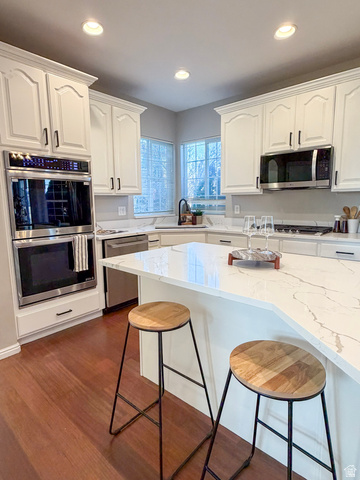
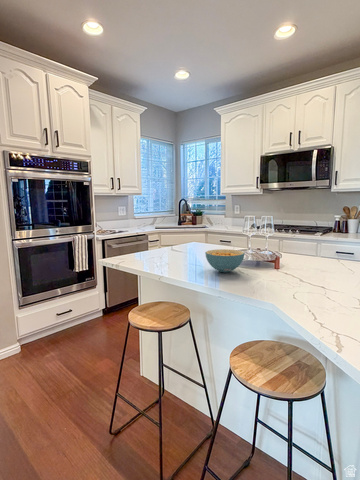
+ cereal bowl (224, 261)
